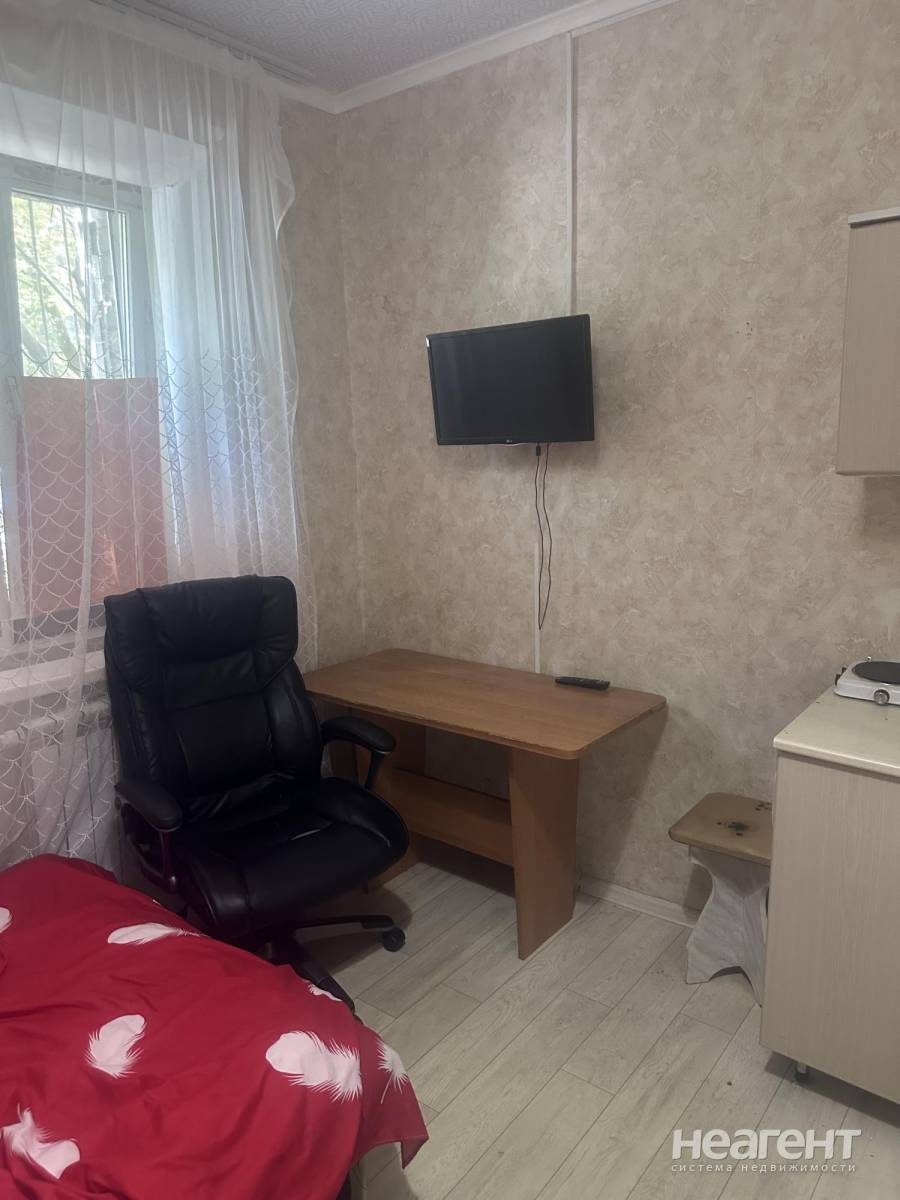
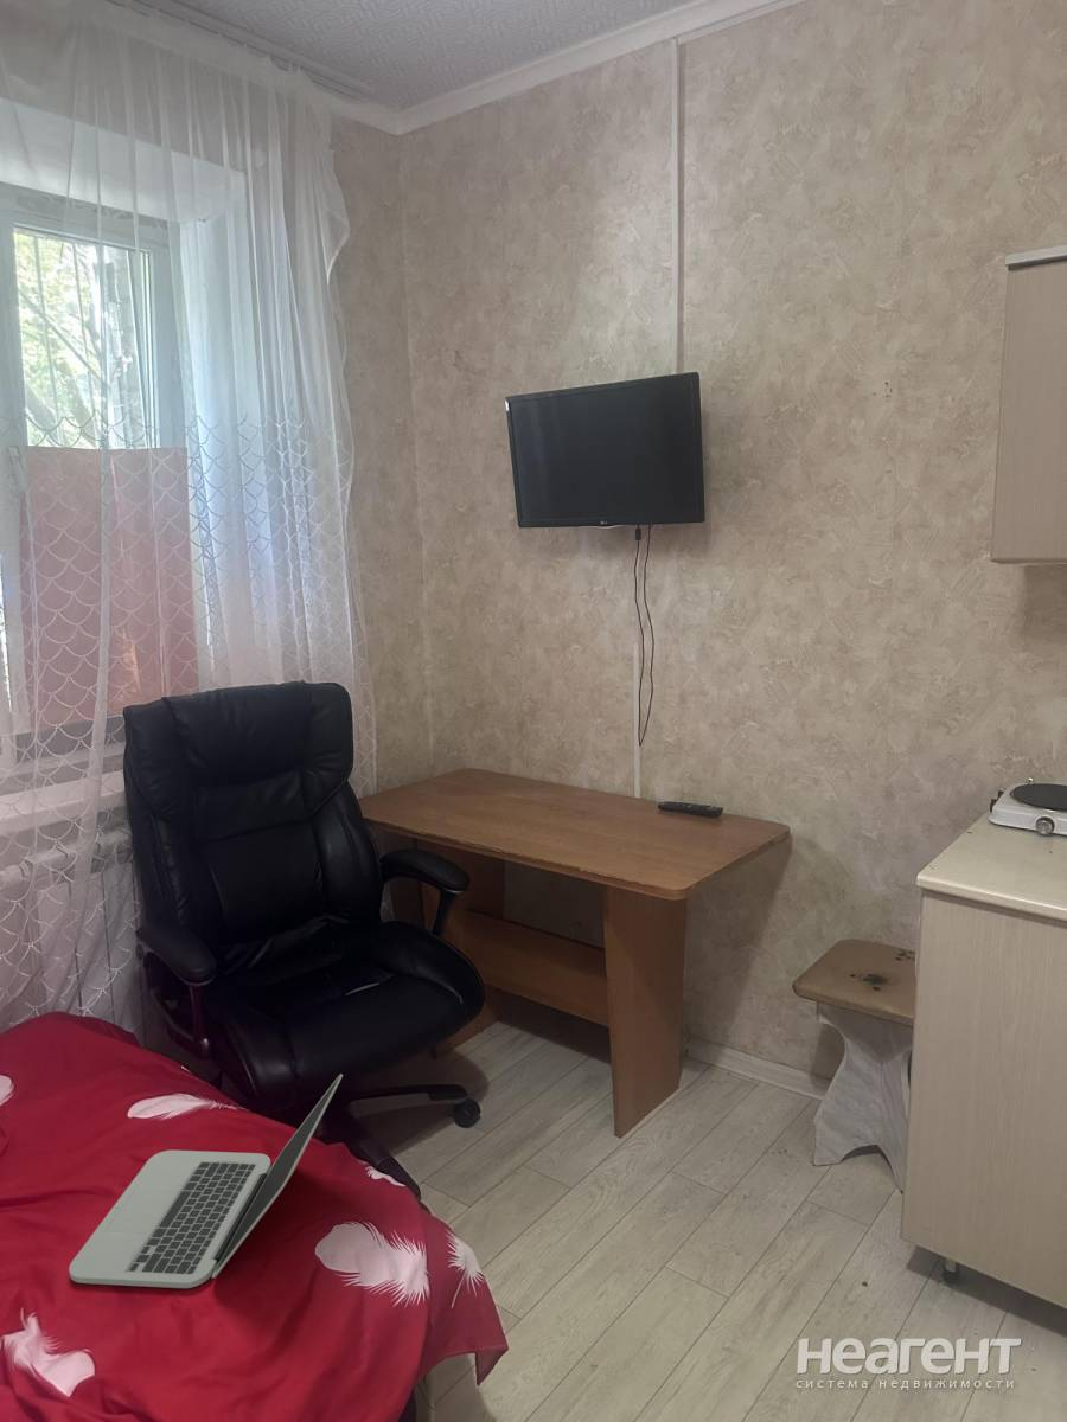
+ laptop (213, 1166)
